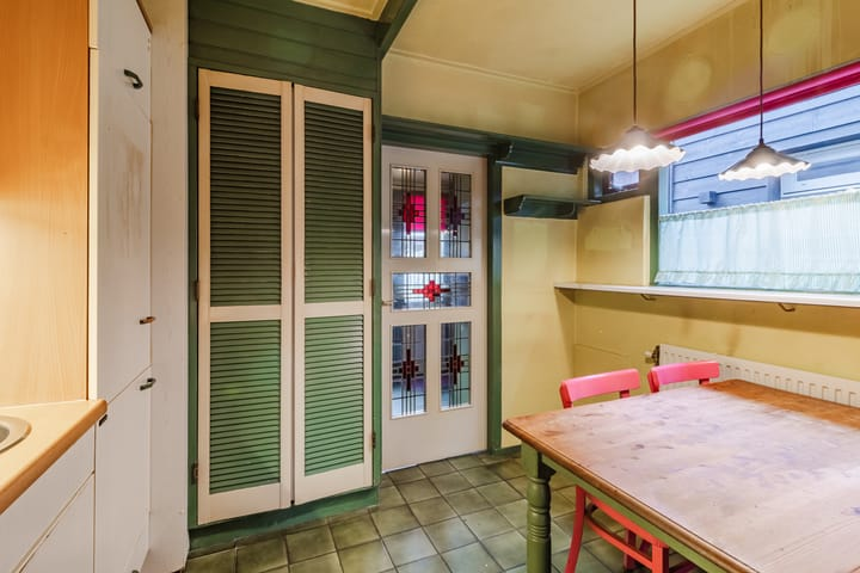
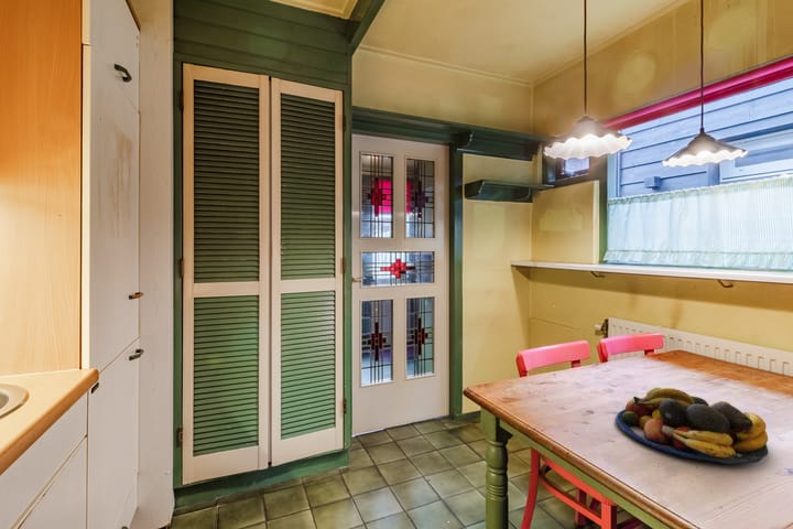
+ fruit bowl (683, 411)
